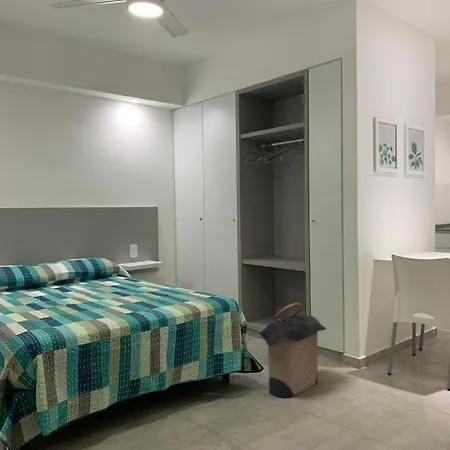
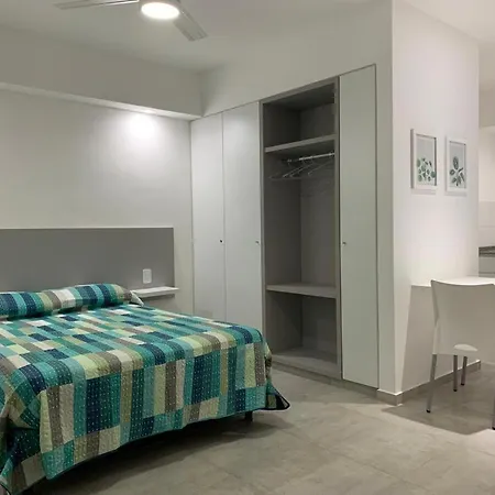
- laundry hamper (292, 343)
